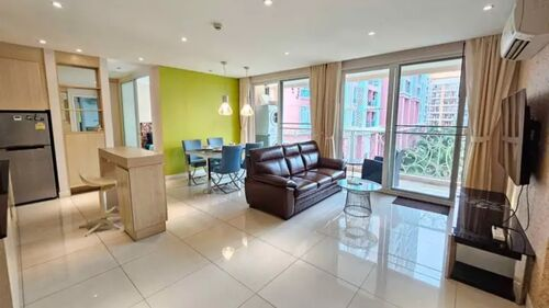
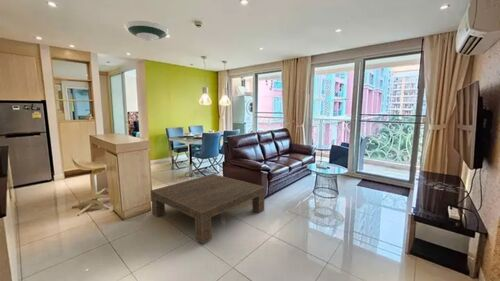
+ coffee table (209, 200)
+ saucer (147, 34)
